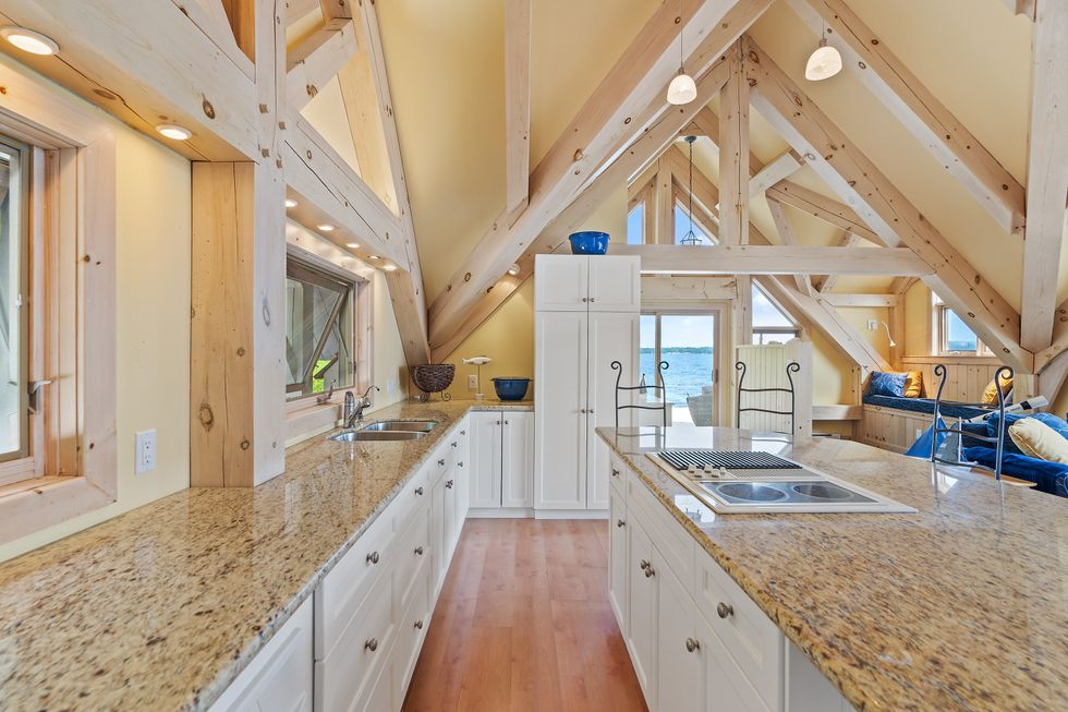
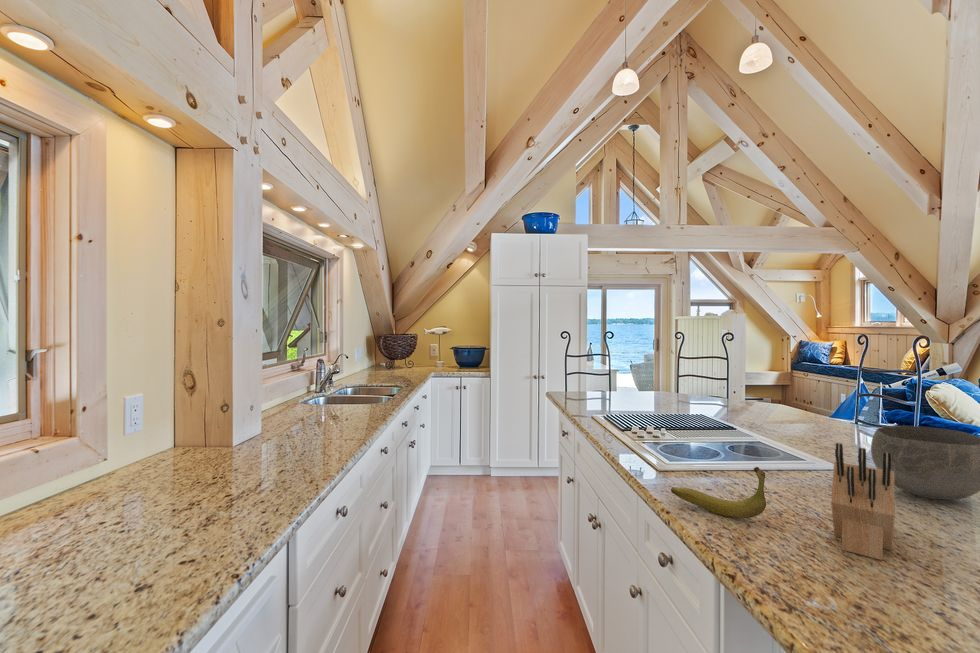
+ banana (712, 496)
+ knife block (863, 489)
+ bowl (927, 463)
